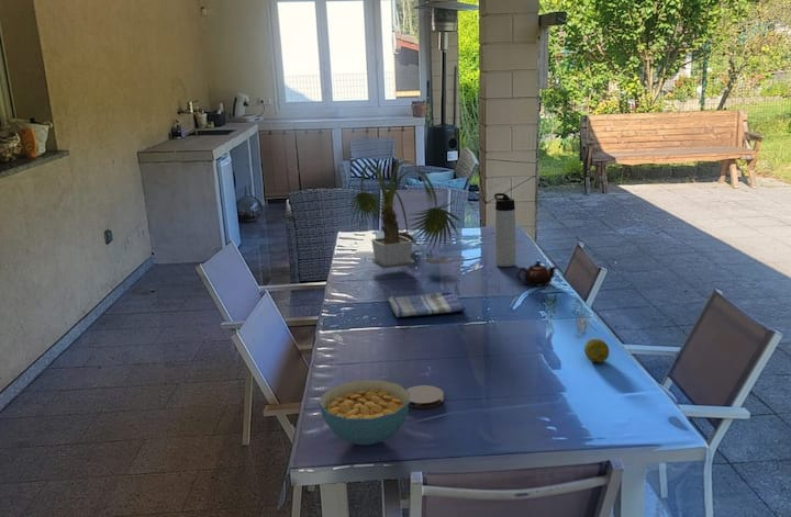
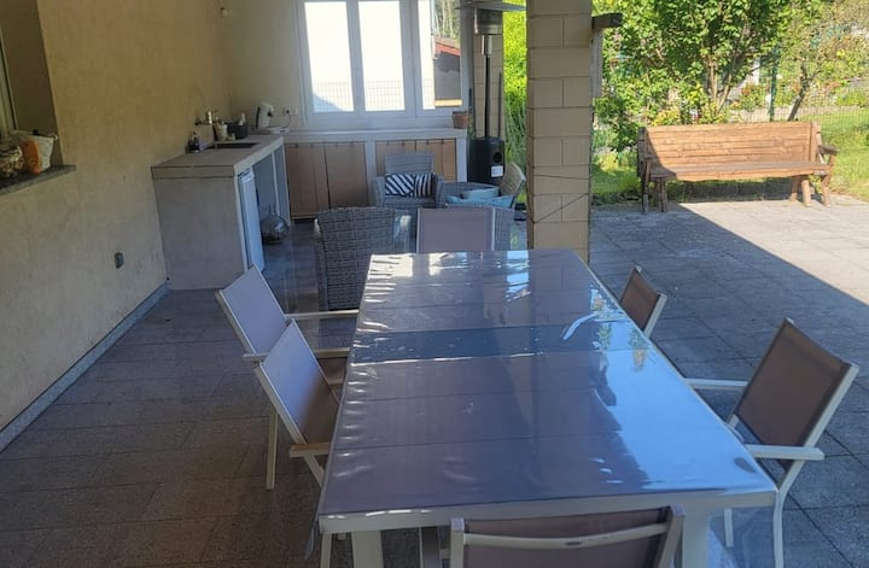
- thermos bottle (503, 229)
- fruit (595, 349)
- dish towel (425, 303)
- teapot (536, 272)
- coaster (423, 396)
- cereal bowl (366, 418)
- plant (393, 213)
